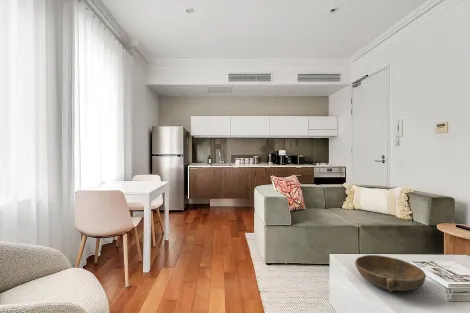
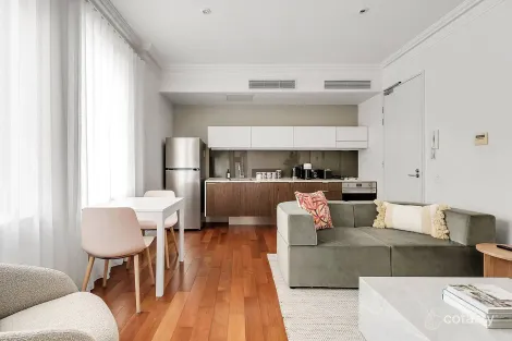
- bowl (388, 273)
